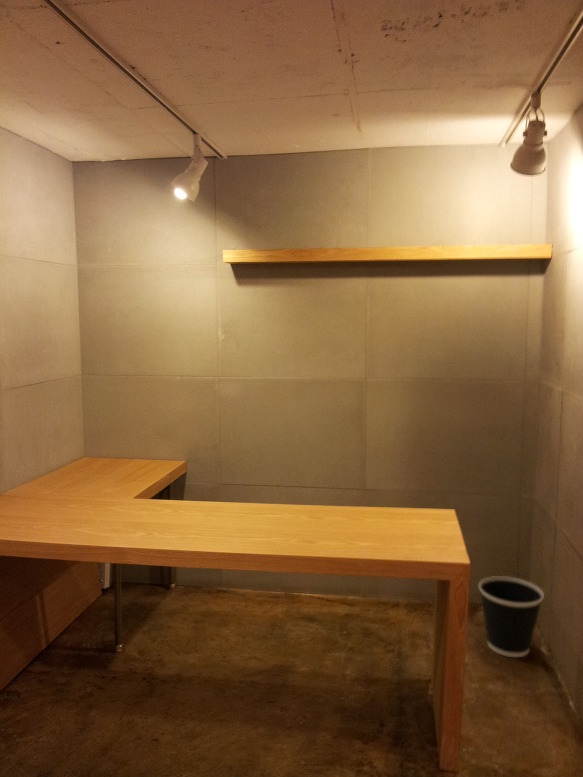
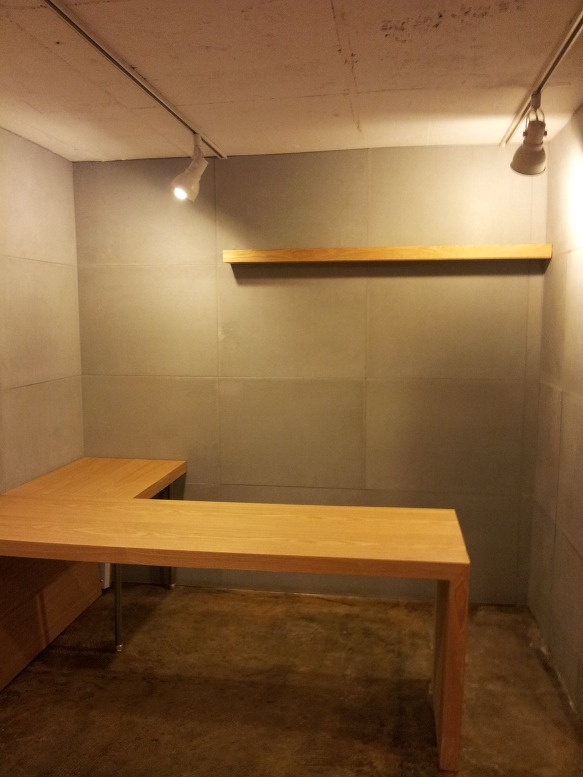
- wastebasket (509, 617)
